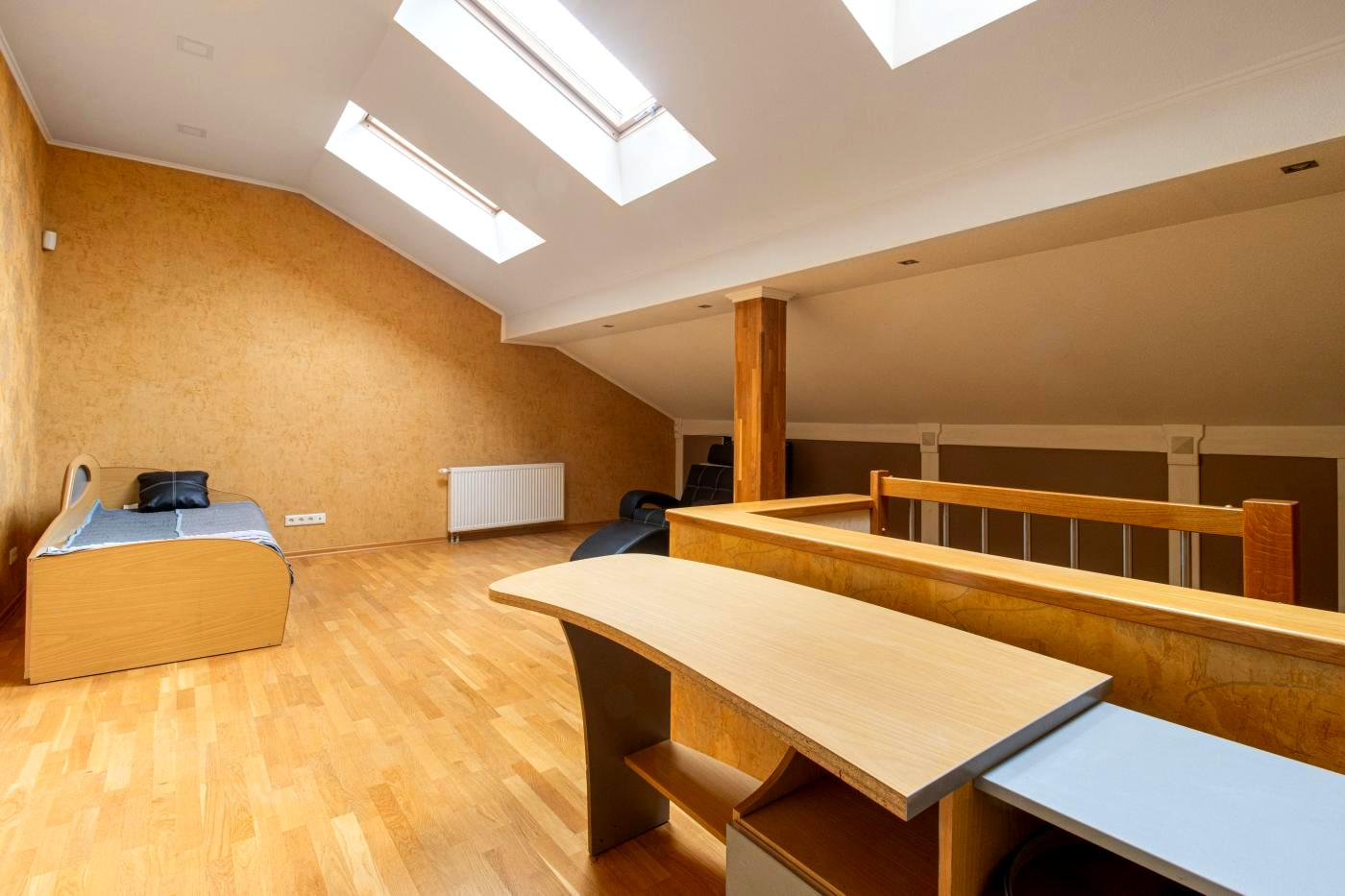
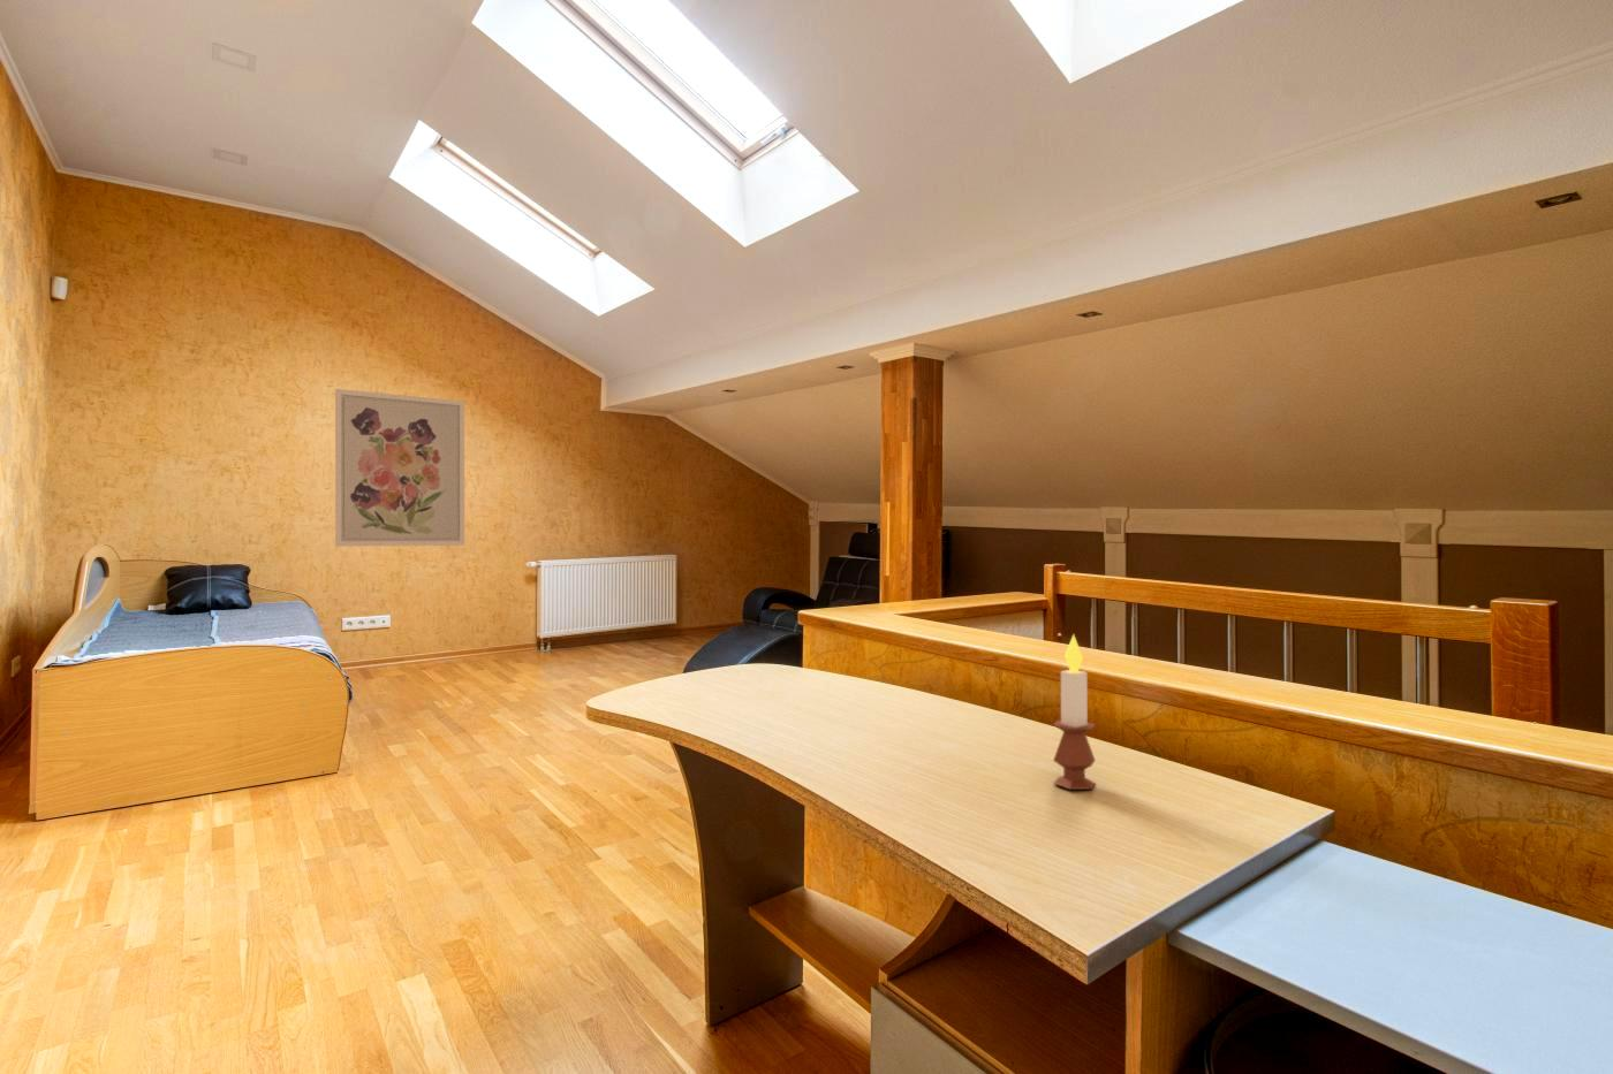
+ wall art (402, 470)
+ candle (1073, 708)
